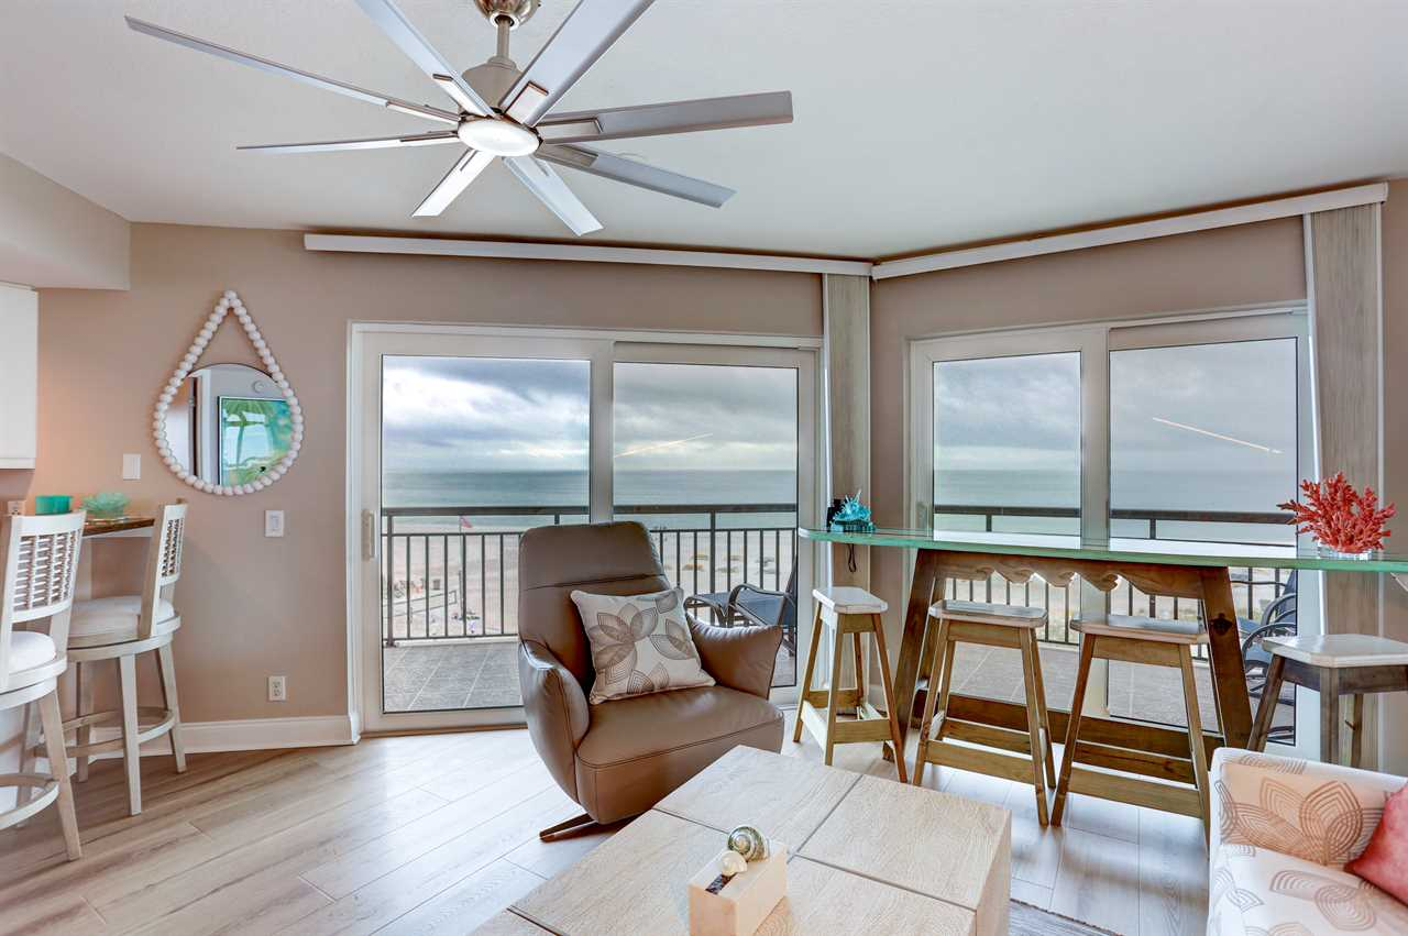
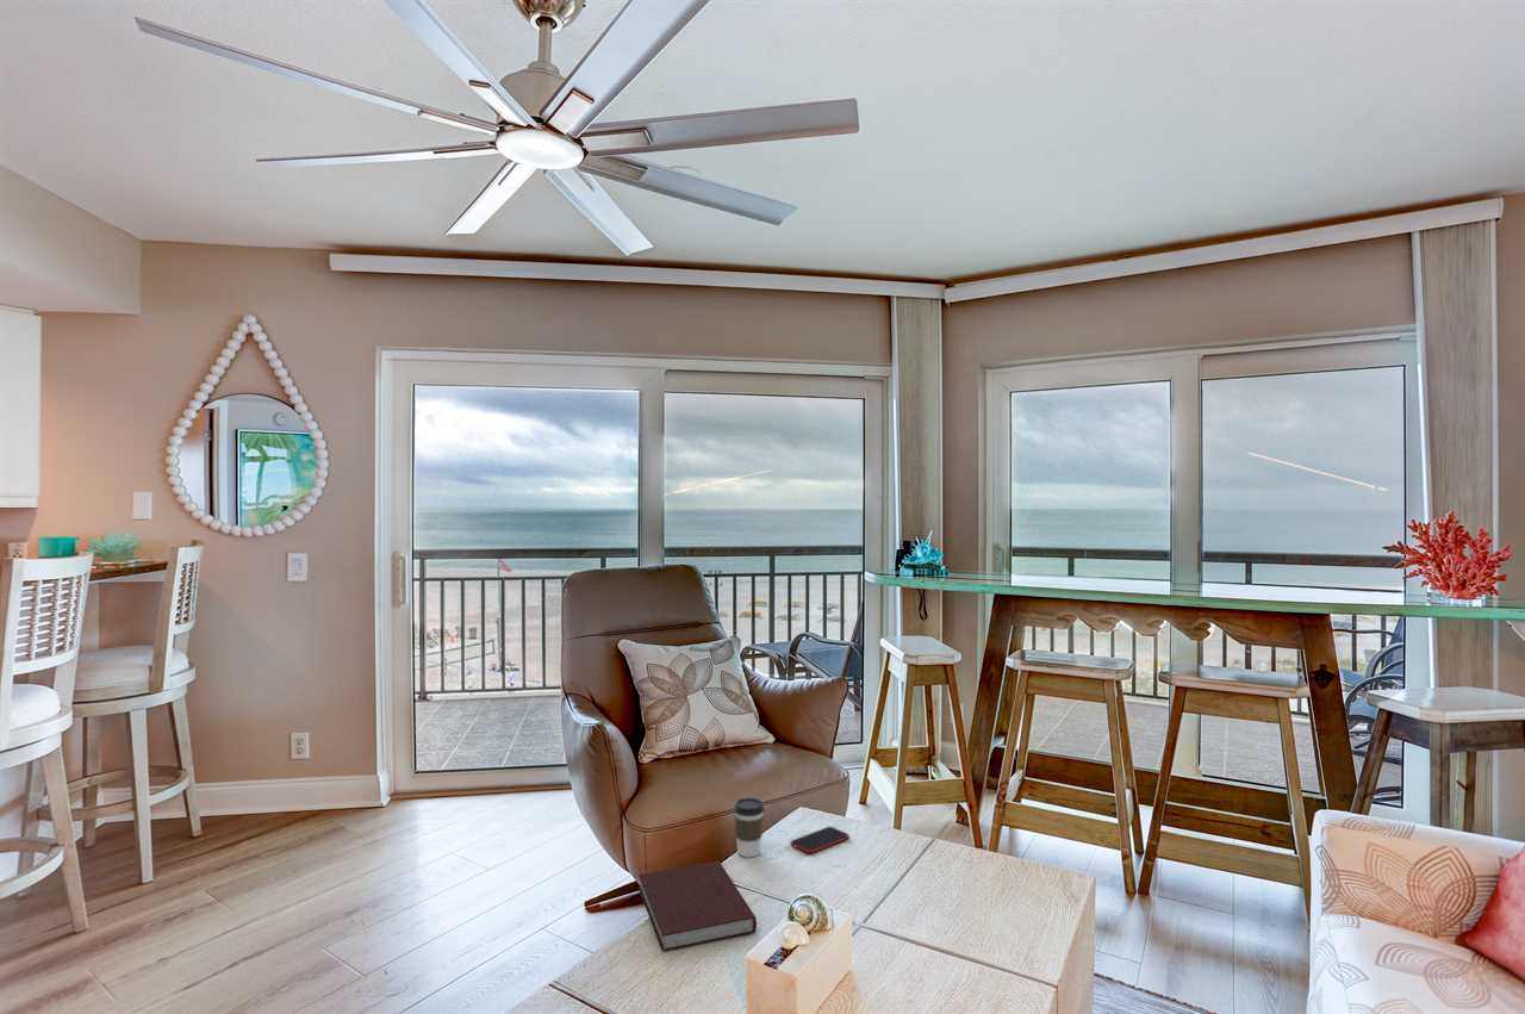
+ notebook (693, 901)
+ smartphone (820, 839)
+ coffee cup (748, 827)
